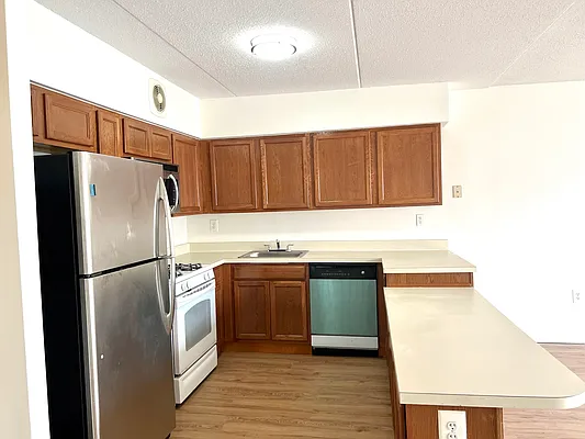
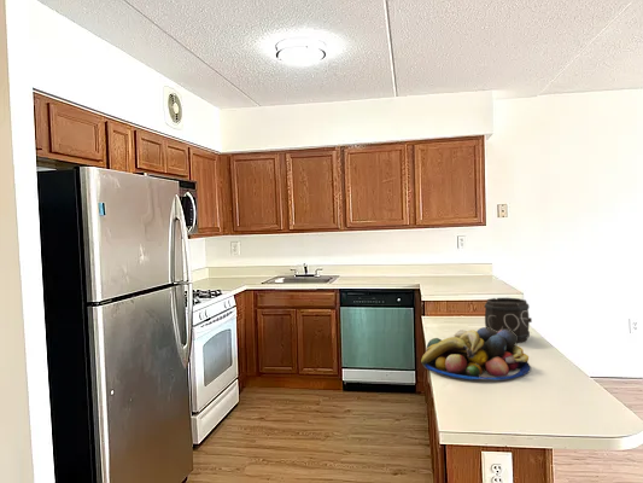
+ fruit bowl (474, 347)
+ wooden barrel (508, 319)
